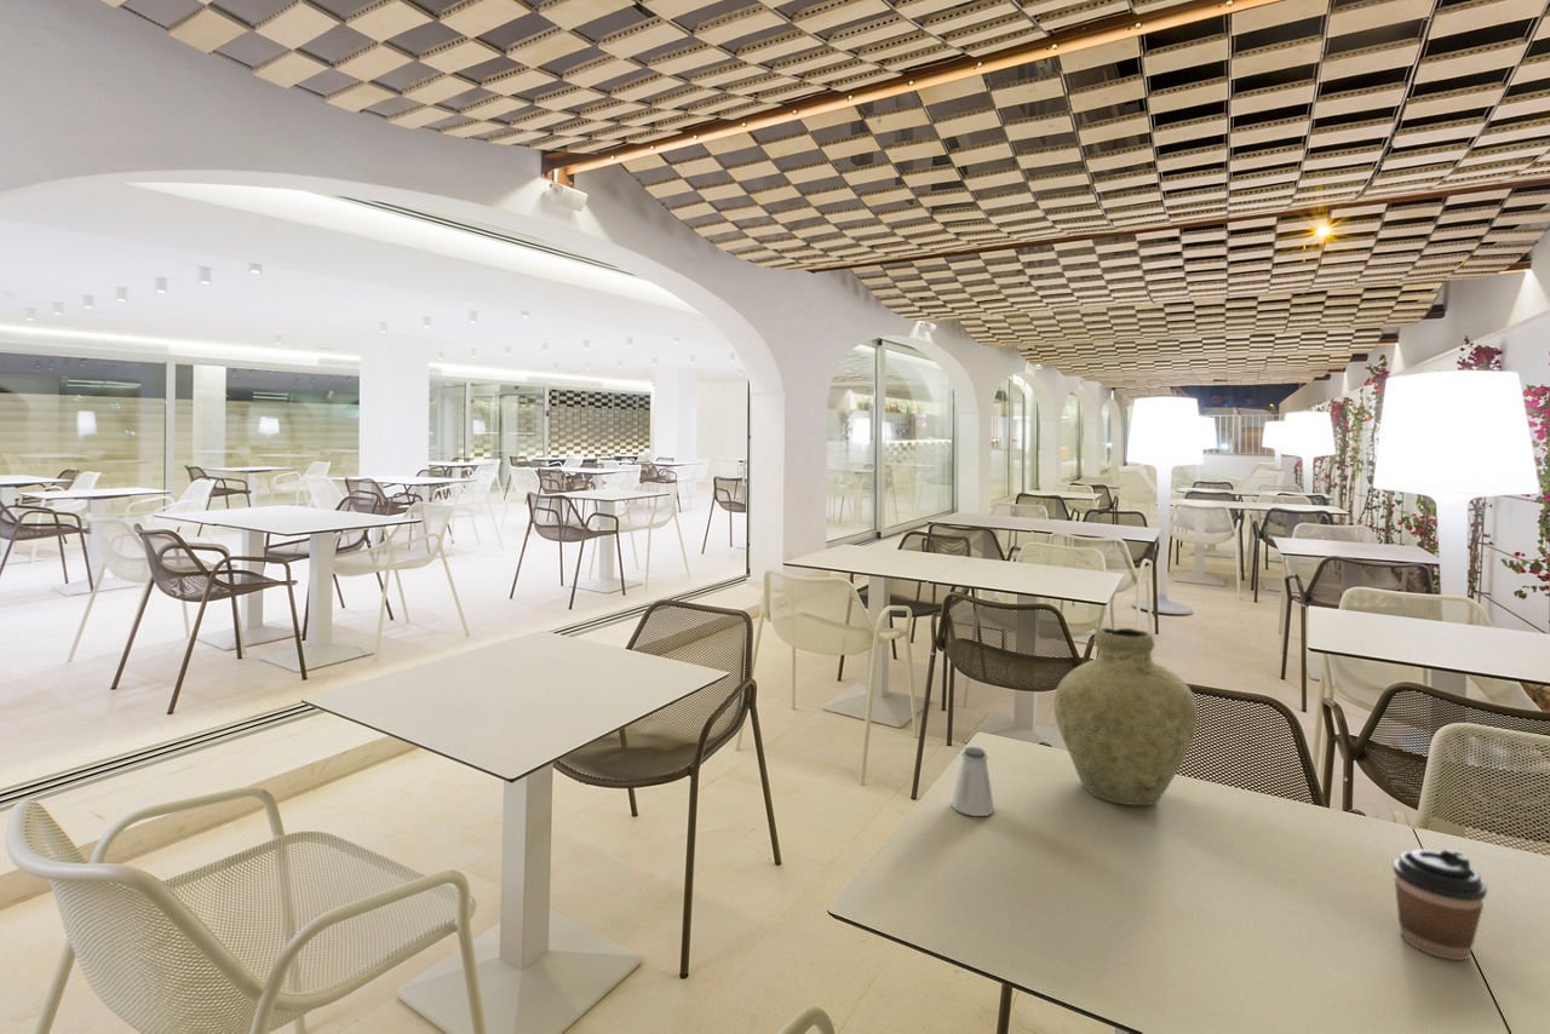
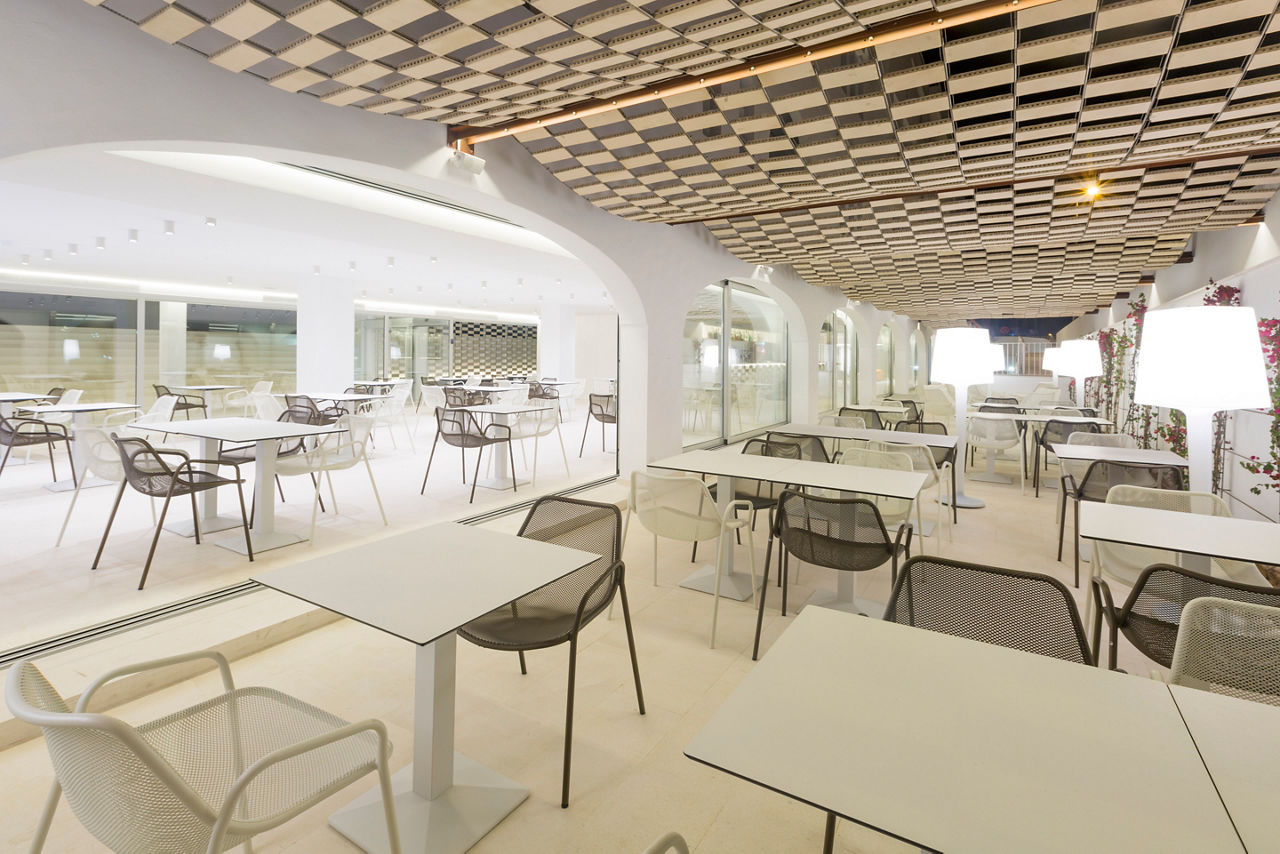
- vase (1123, 712)
- saltshaker (974, 779)
- coffee cup (1436, 898)
